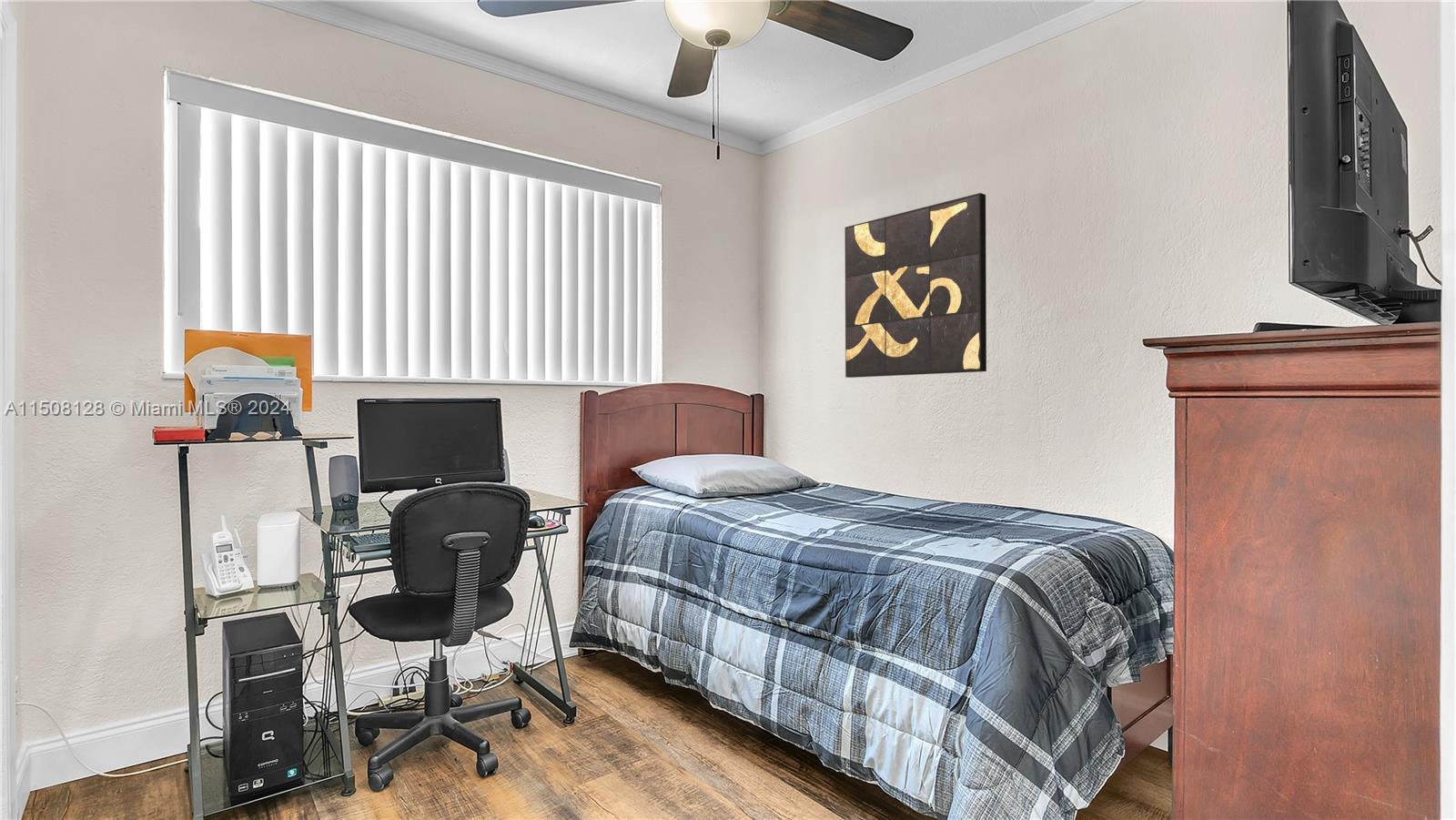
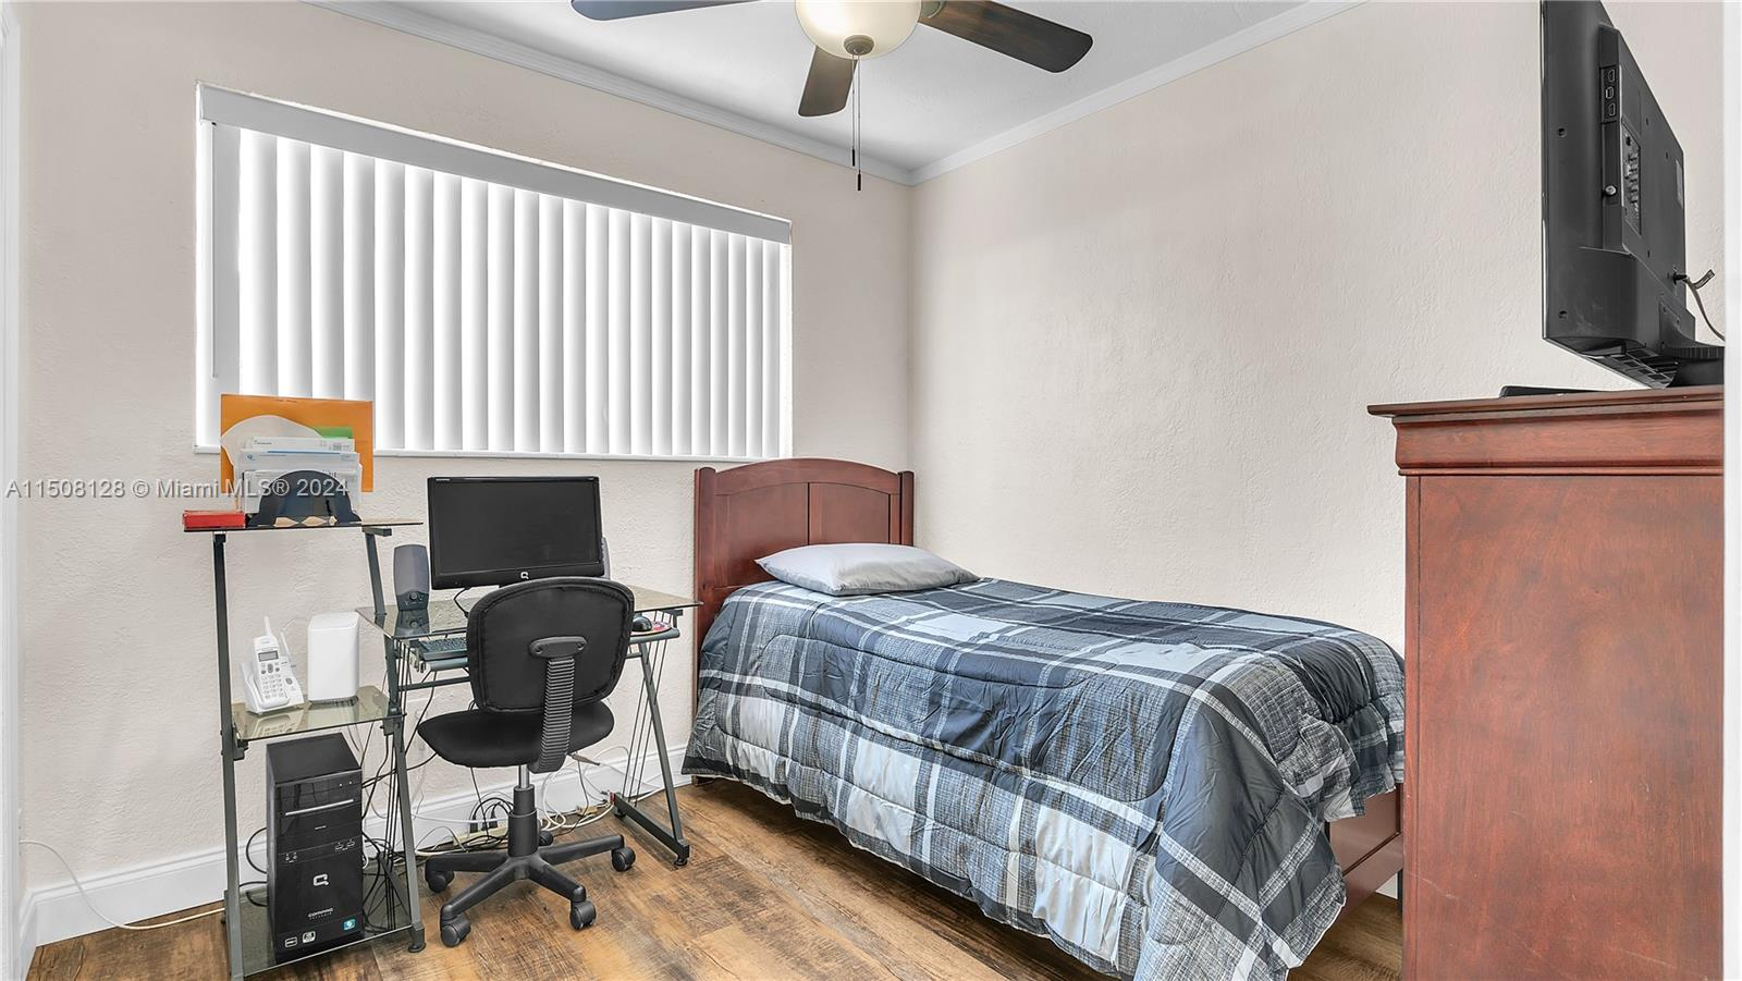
- wall art (910, 293)
